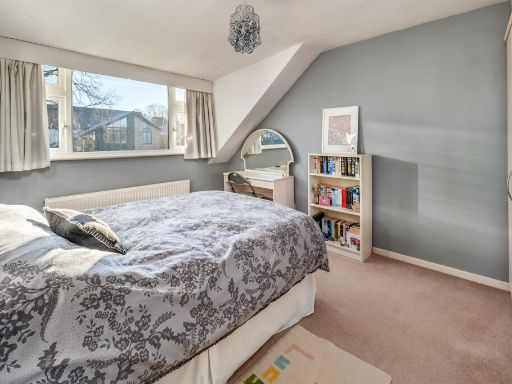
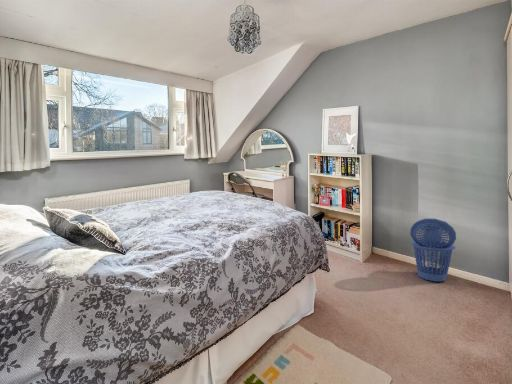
+ laundry basket (433, 247)
